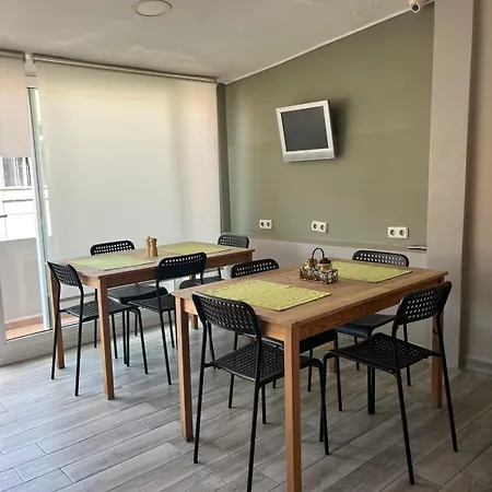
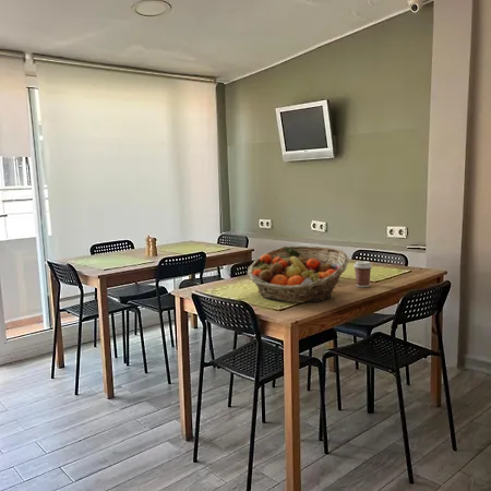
+ fruit basket (297, 273)
+ coffee cup (362, 274)
